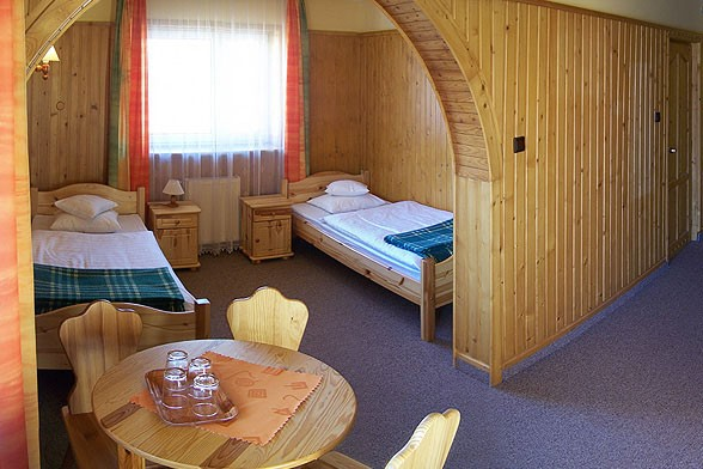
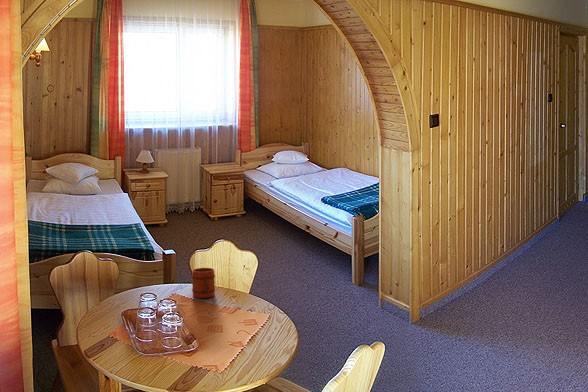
+ mug (204, 283)
